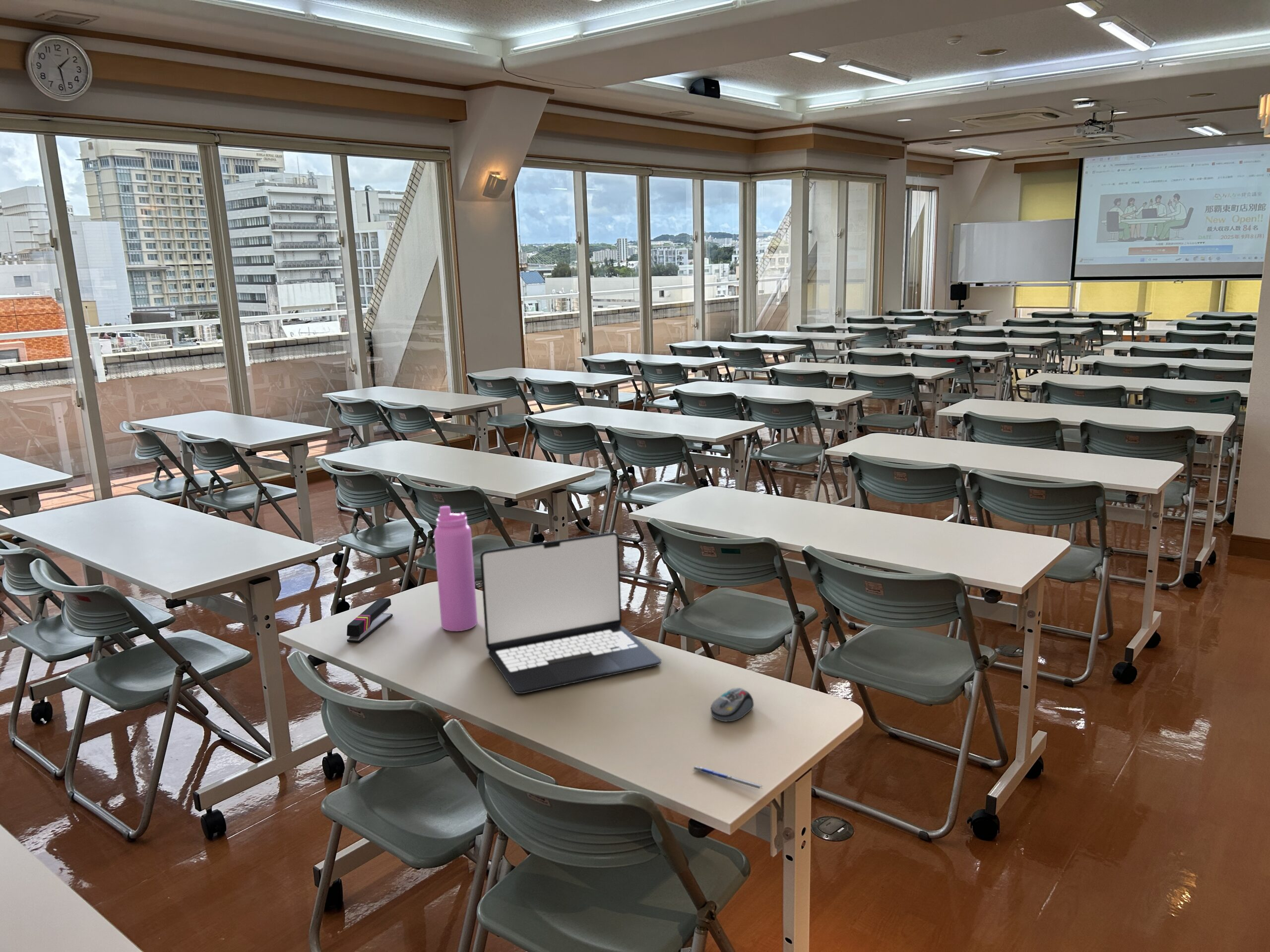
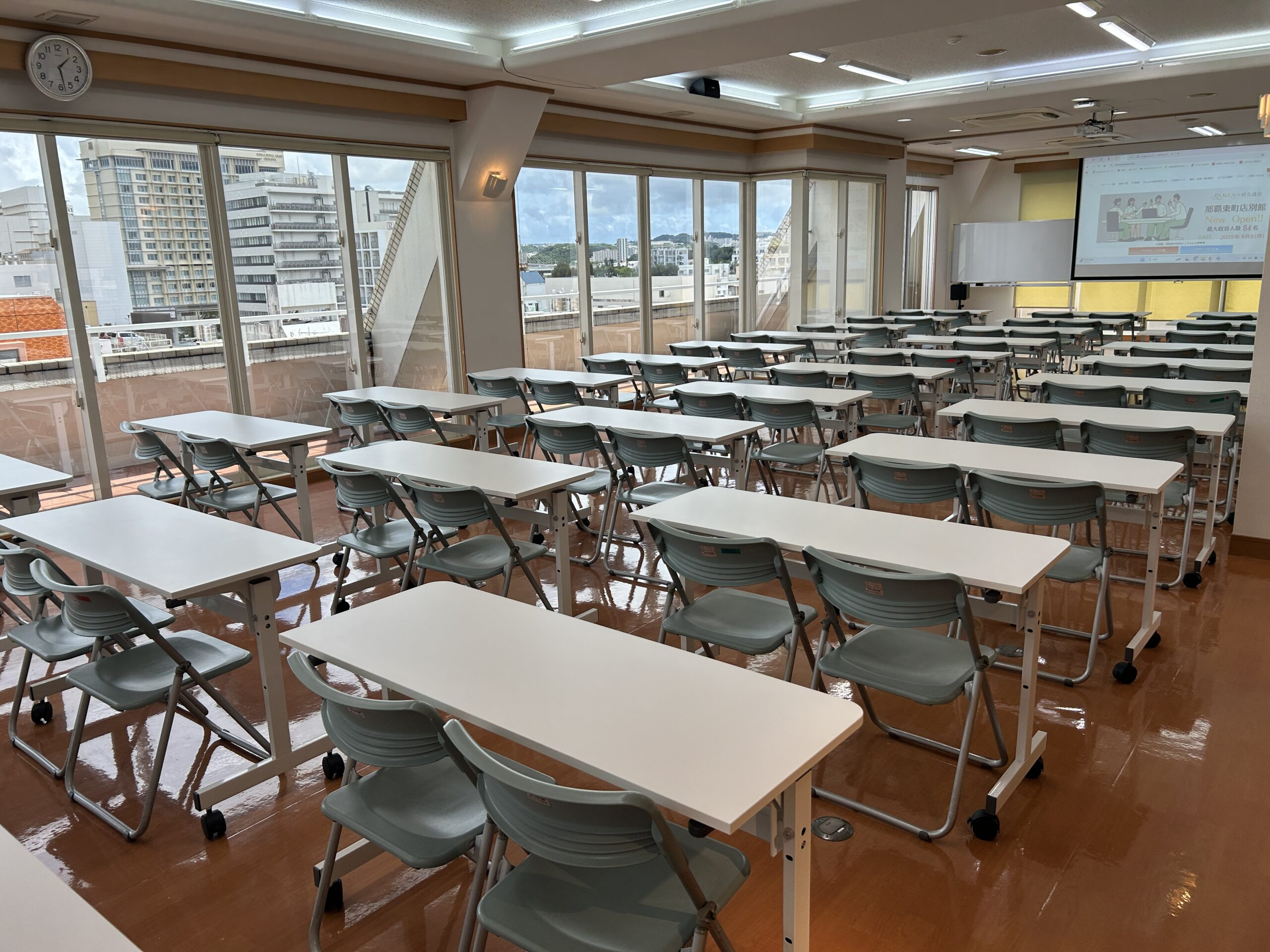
- stapler (370, 619)
- pen (728, 777)
- computer mouse (732, 702)
- laptop (571, 608)
- water bottle (455, 566)
